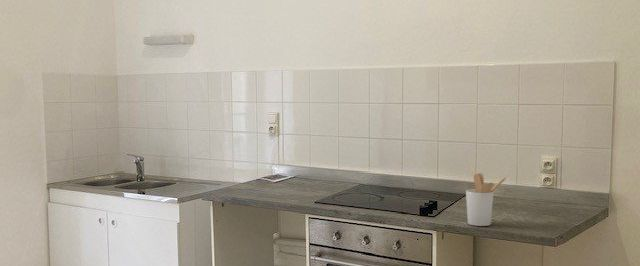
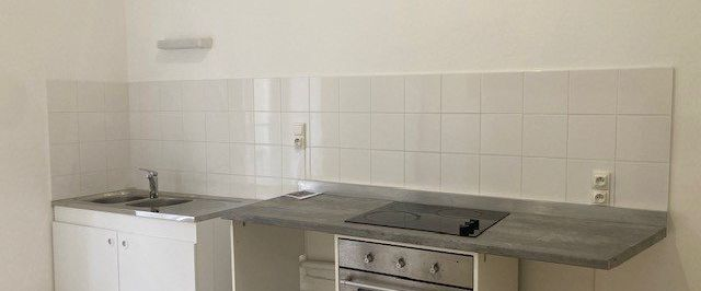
- utensil holder (486, 199)
